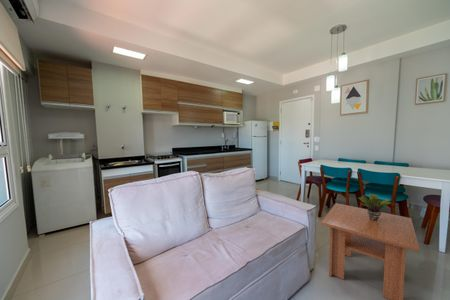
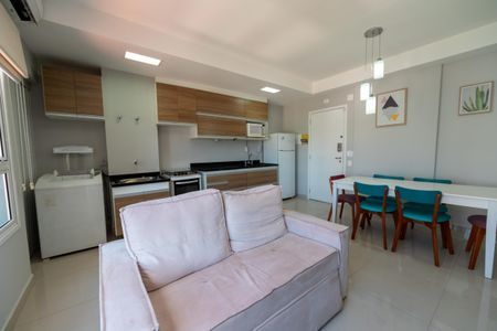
- potted plant (374, 207)
- coffee table (365, 246)
